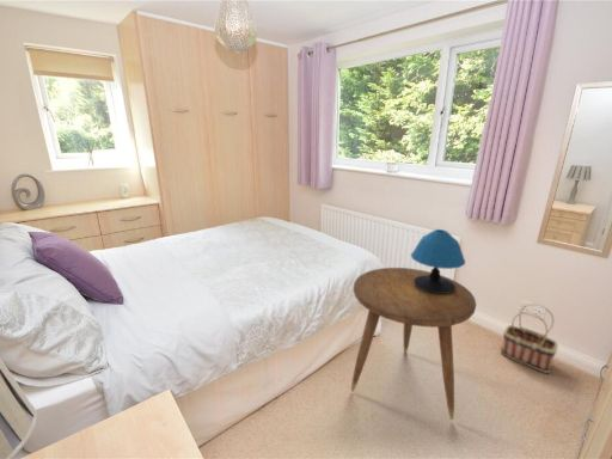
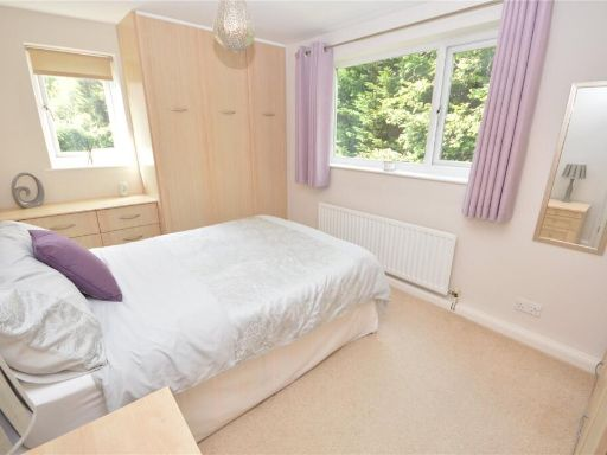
- side table (405, 339)
- basket (531, 333)
- table lamp (437, 257)
